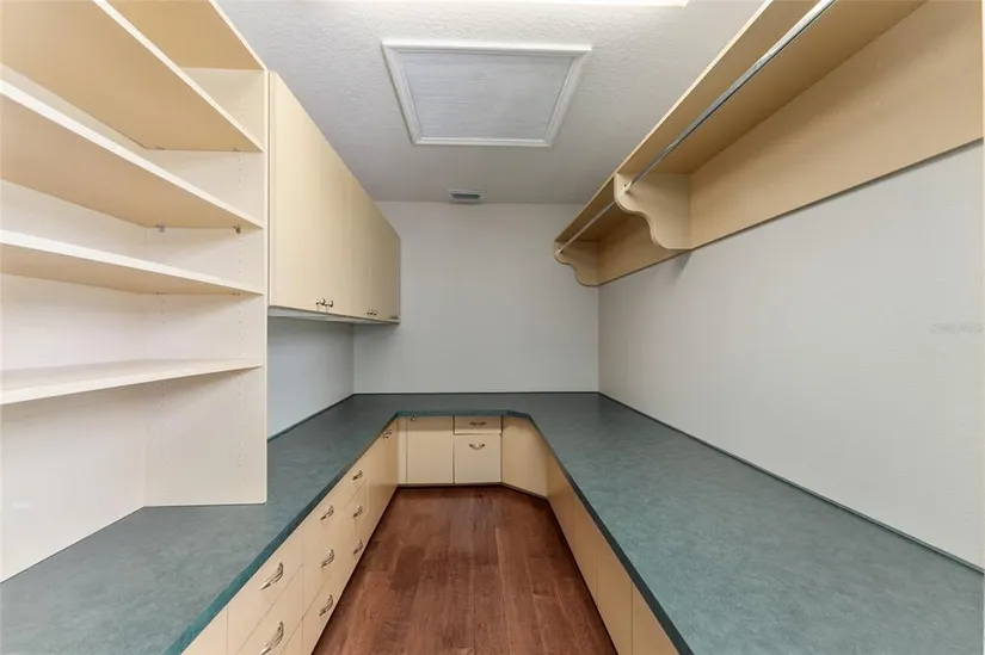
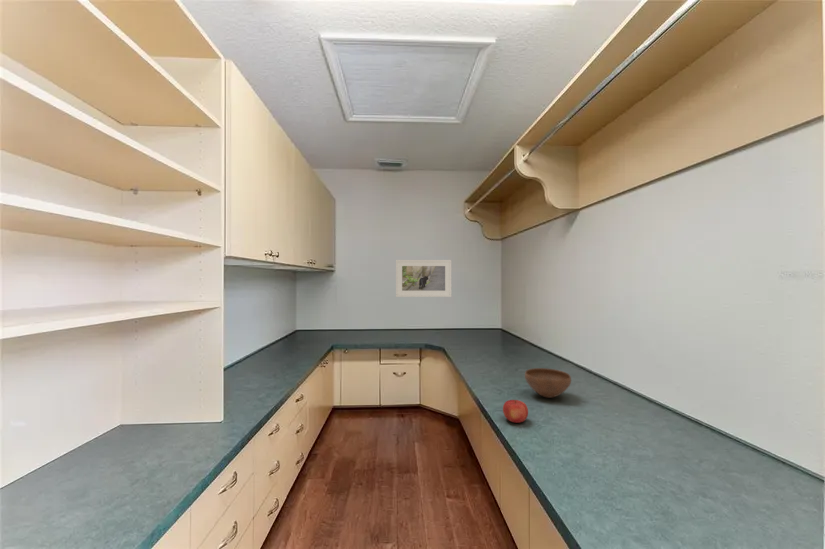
+ fruit (515, 409)
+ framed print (423, 278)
+ bowl (547, 385)
